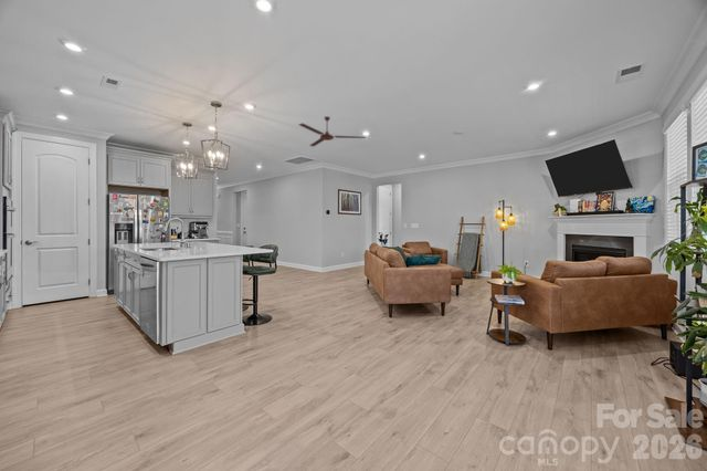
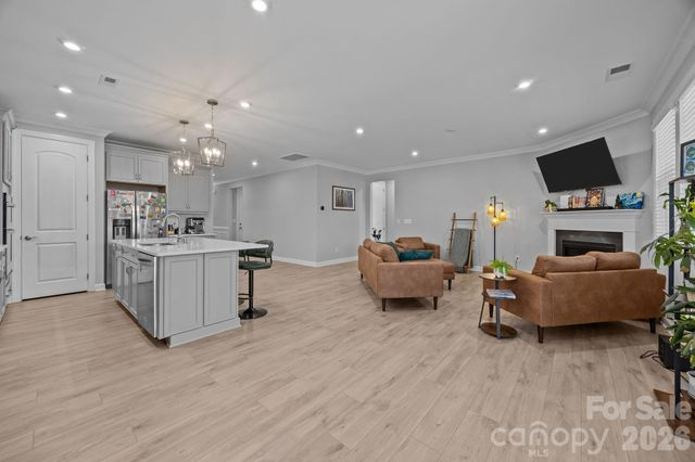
- ceiling fan (327, 128)
